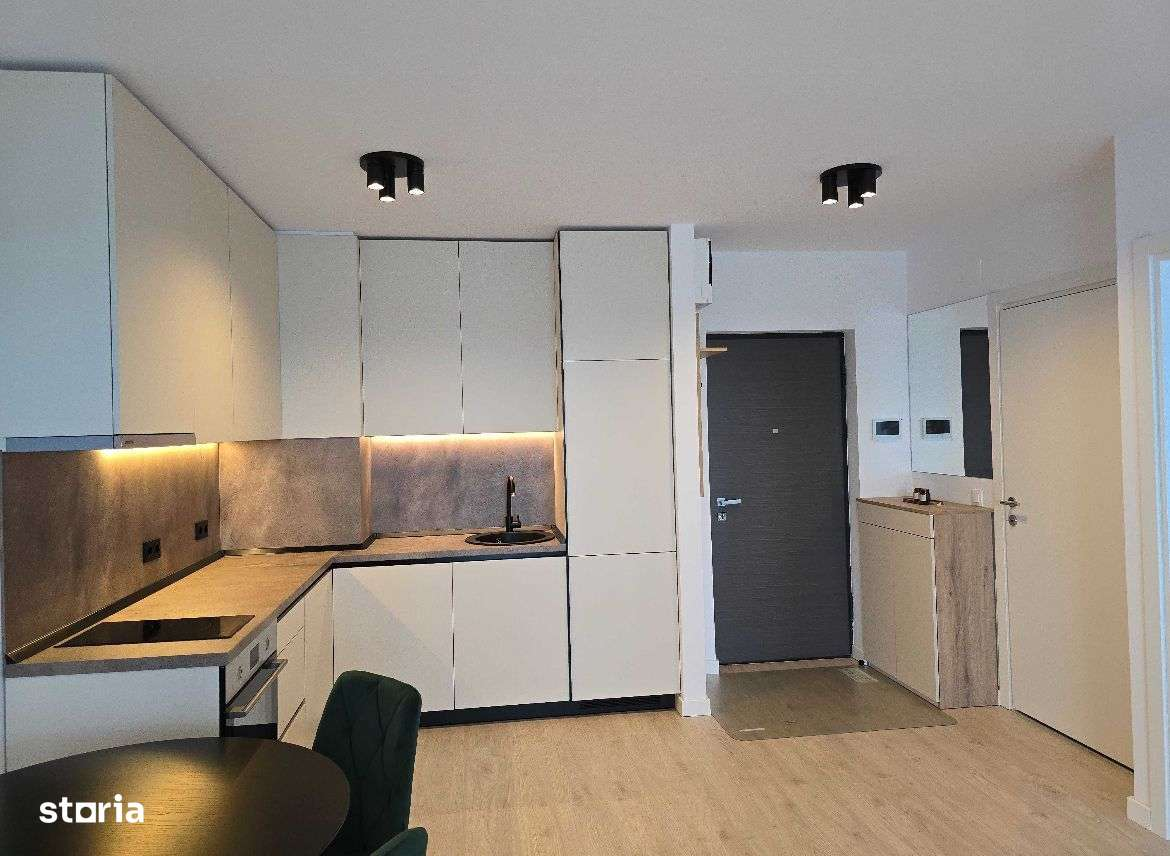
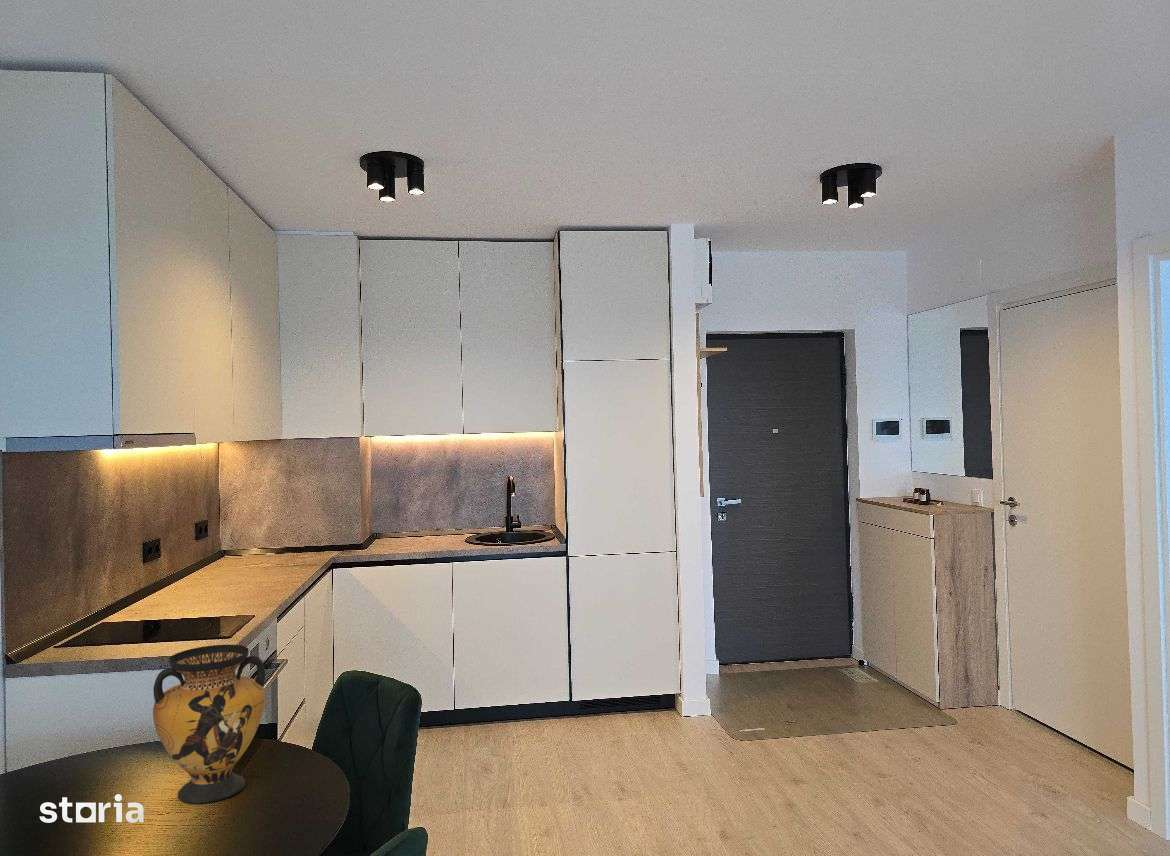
+ vase (211, 721)
